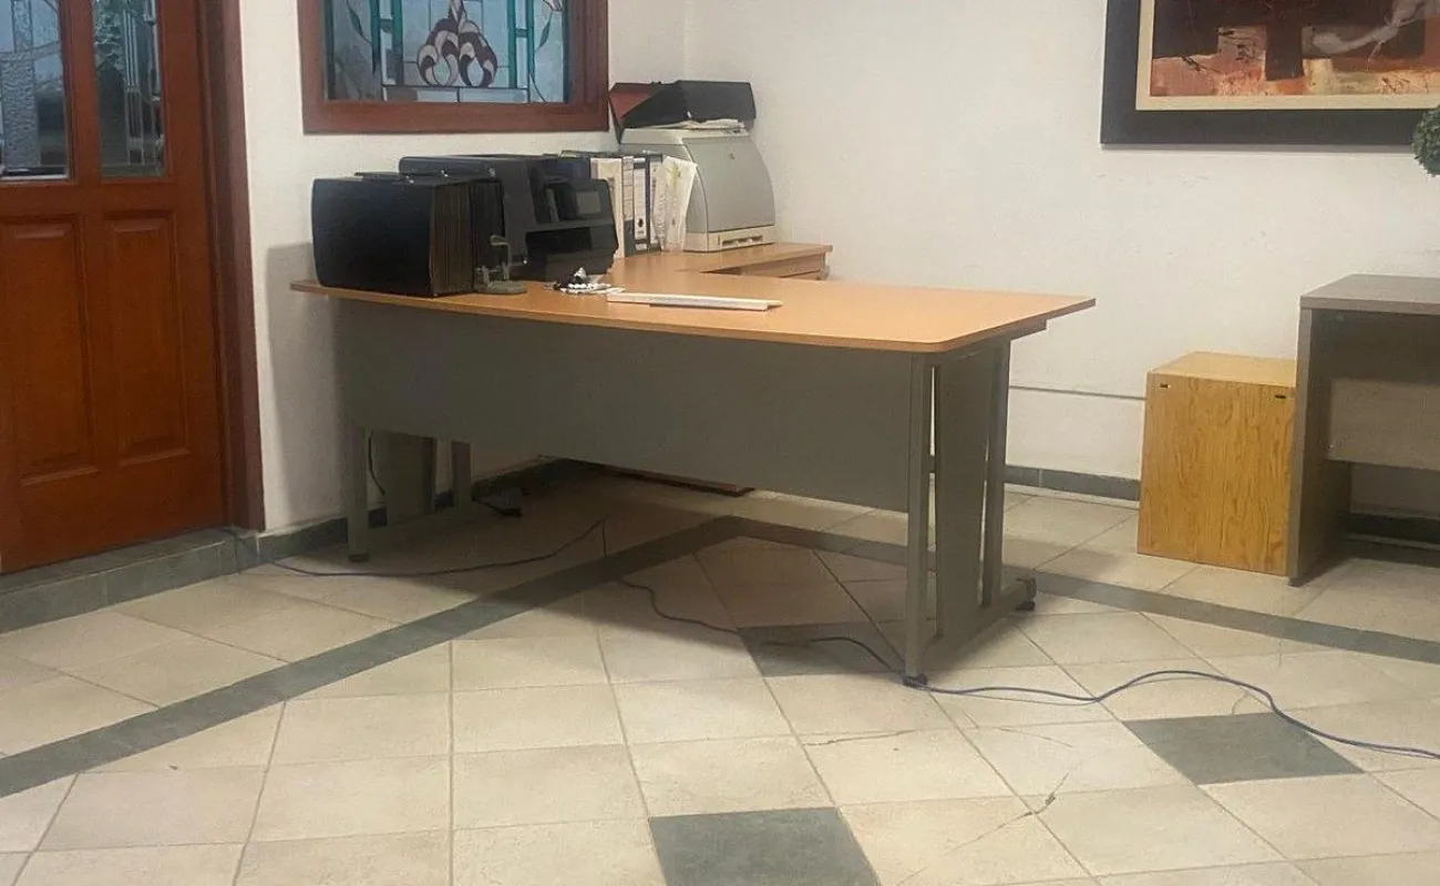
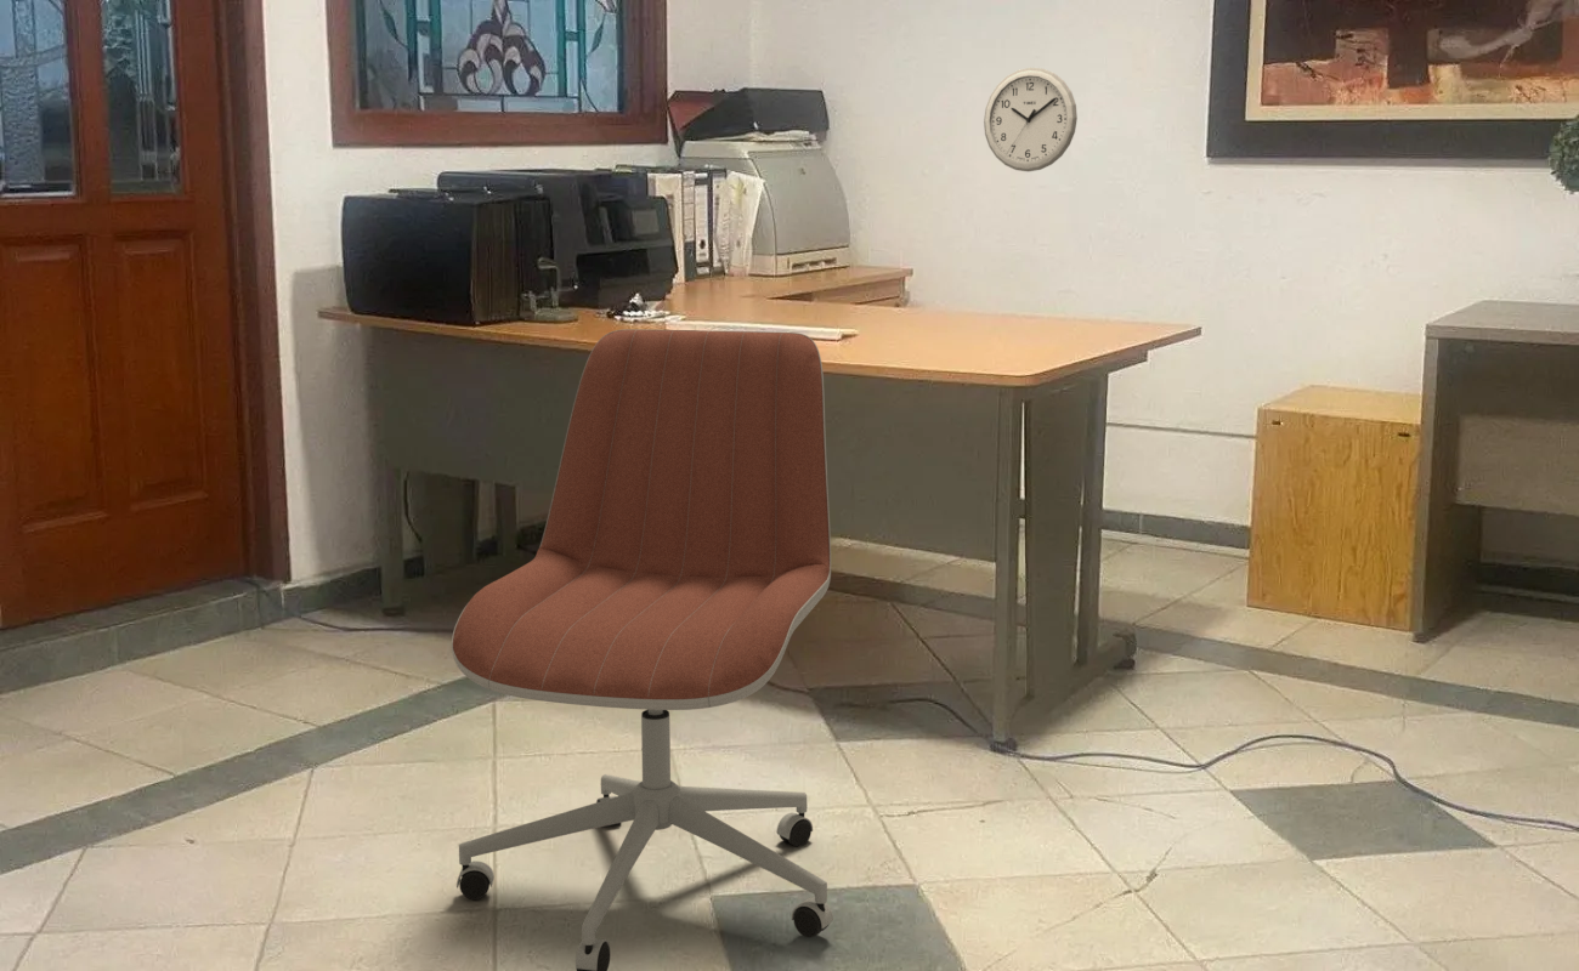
+ office chair (657, 623)
+ wall clock (1028, 119)
